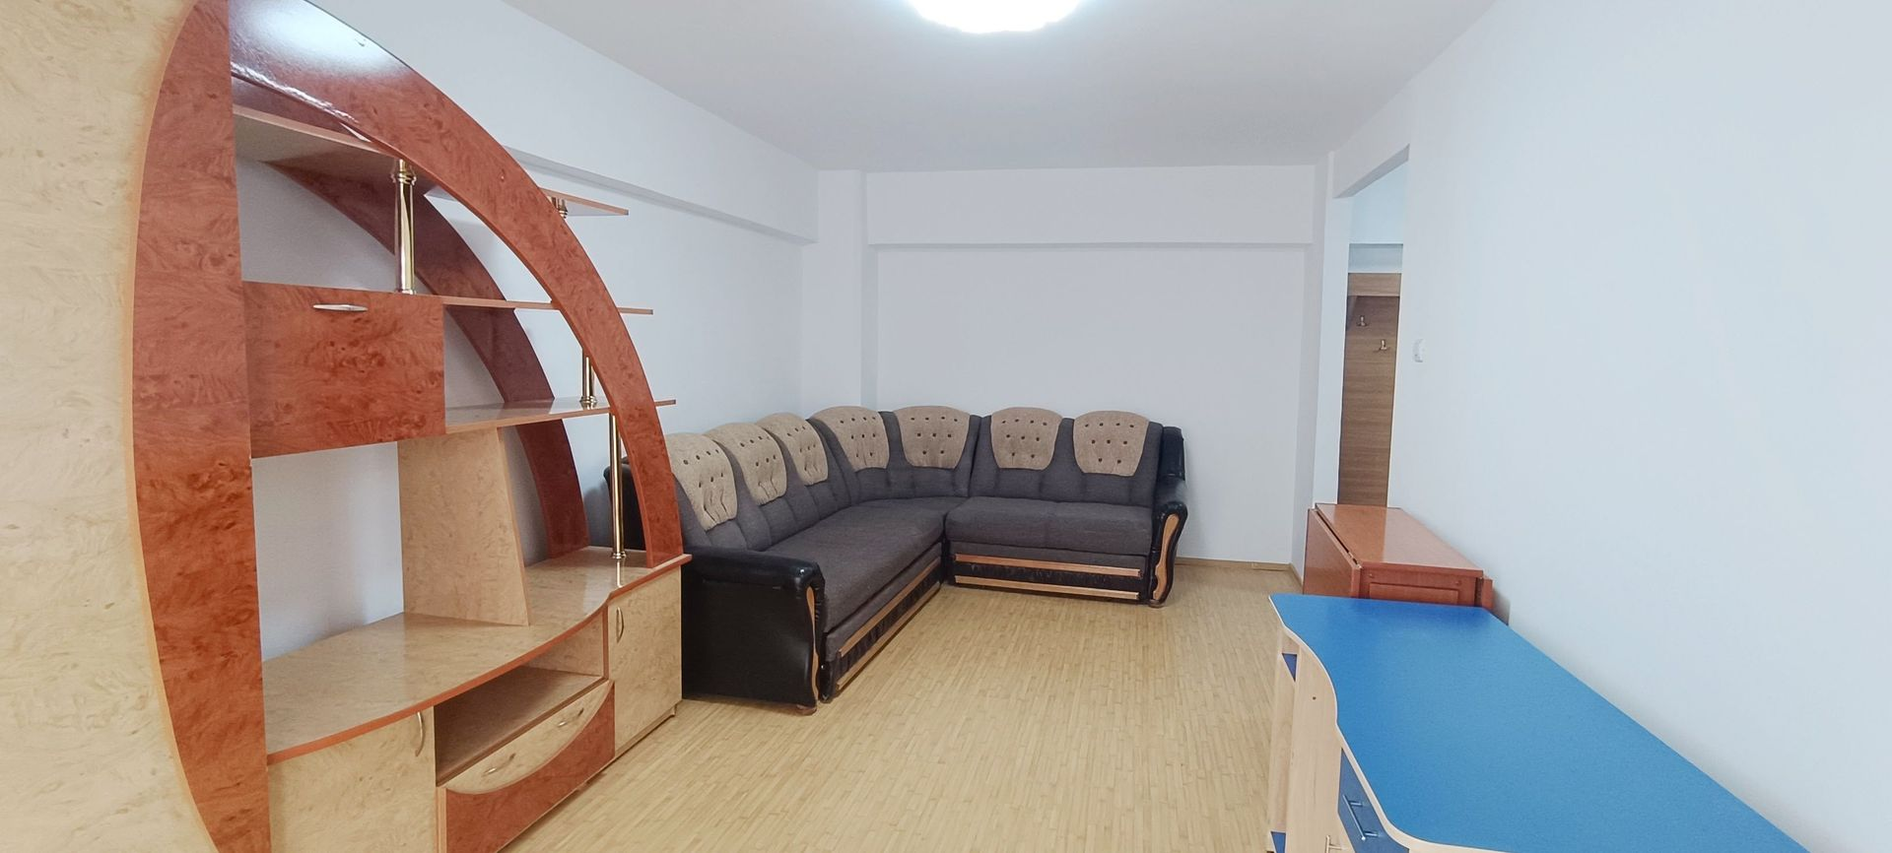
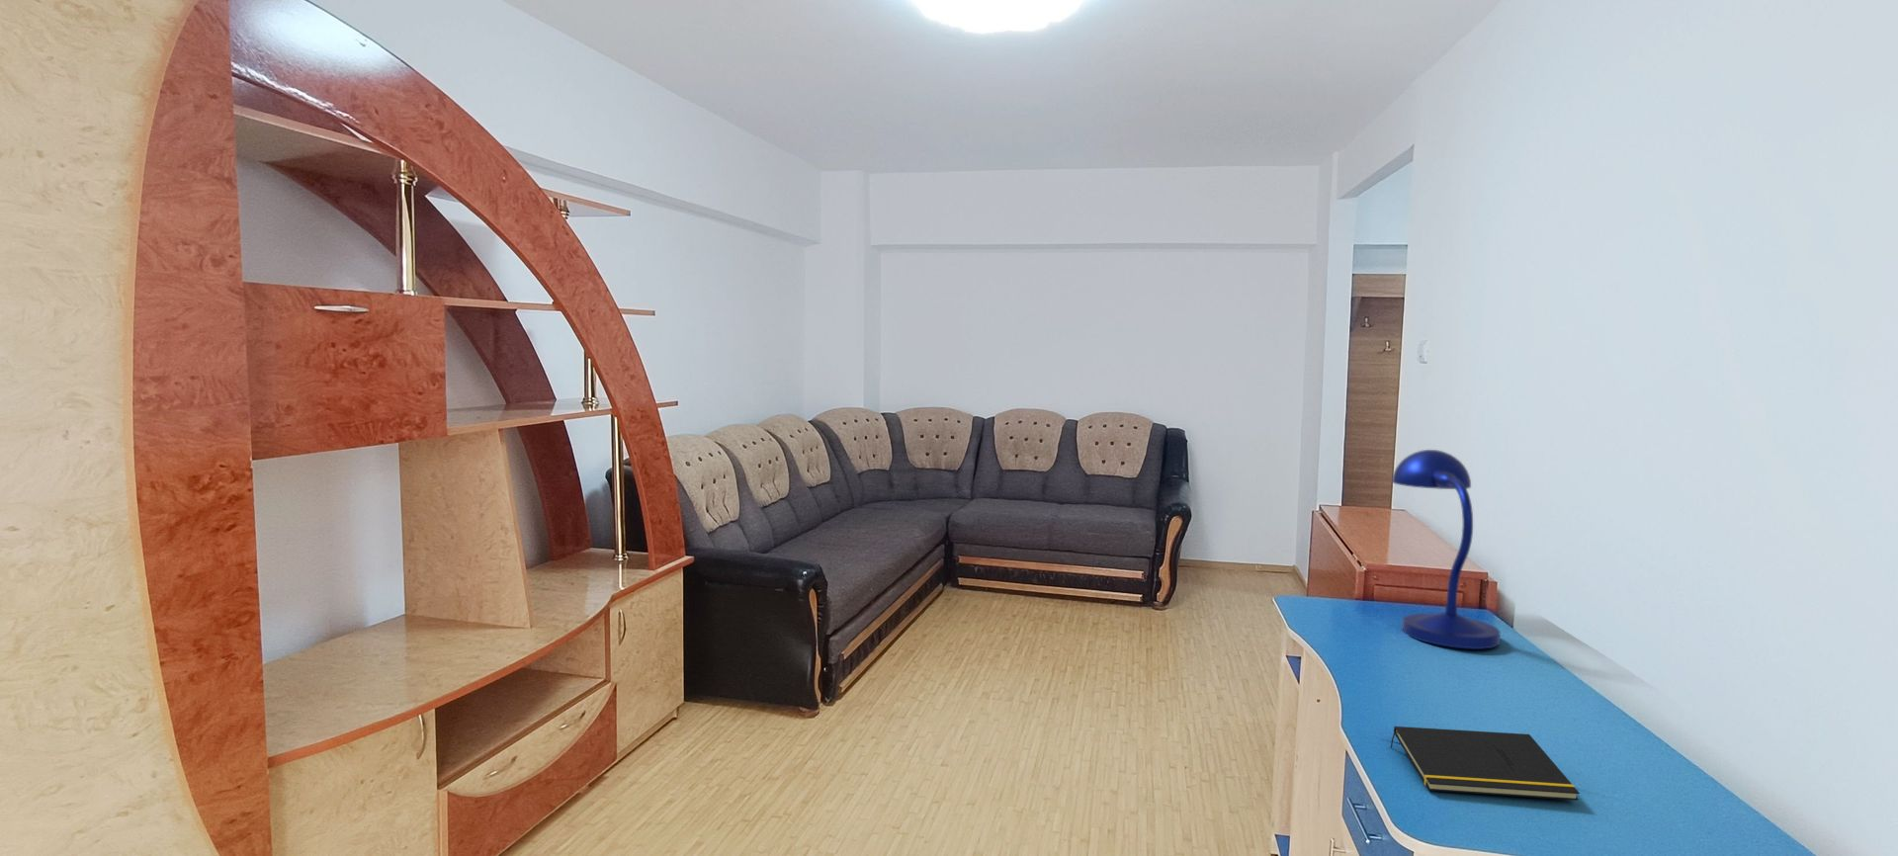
+ notepad (1480, 760)
+ desk lamp (1460, 544)
